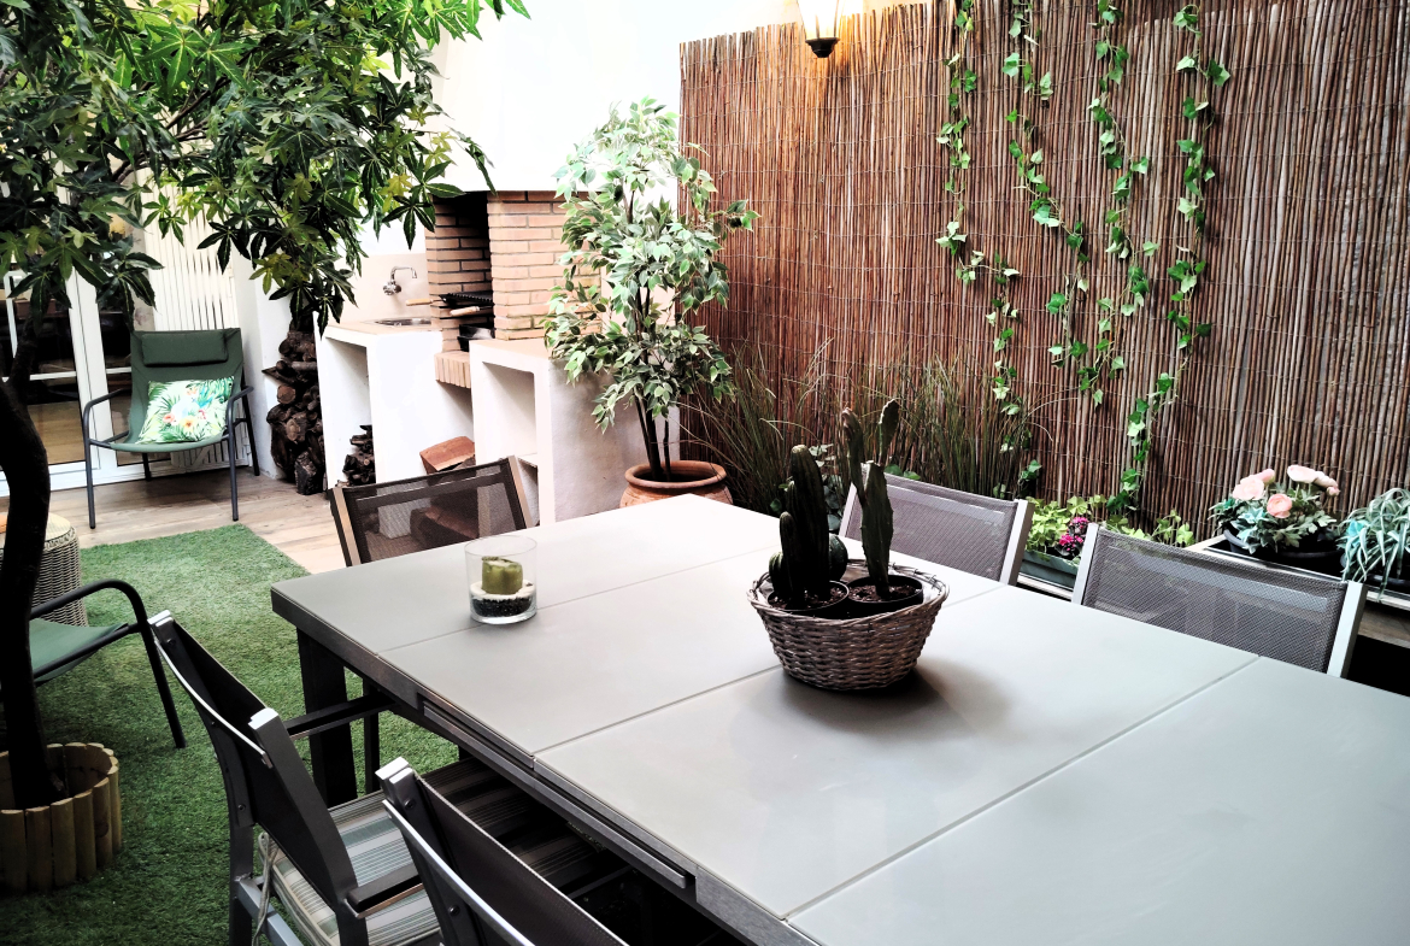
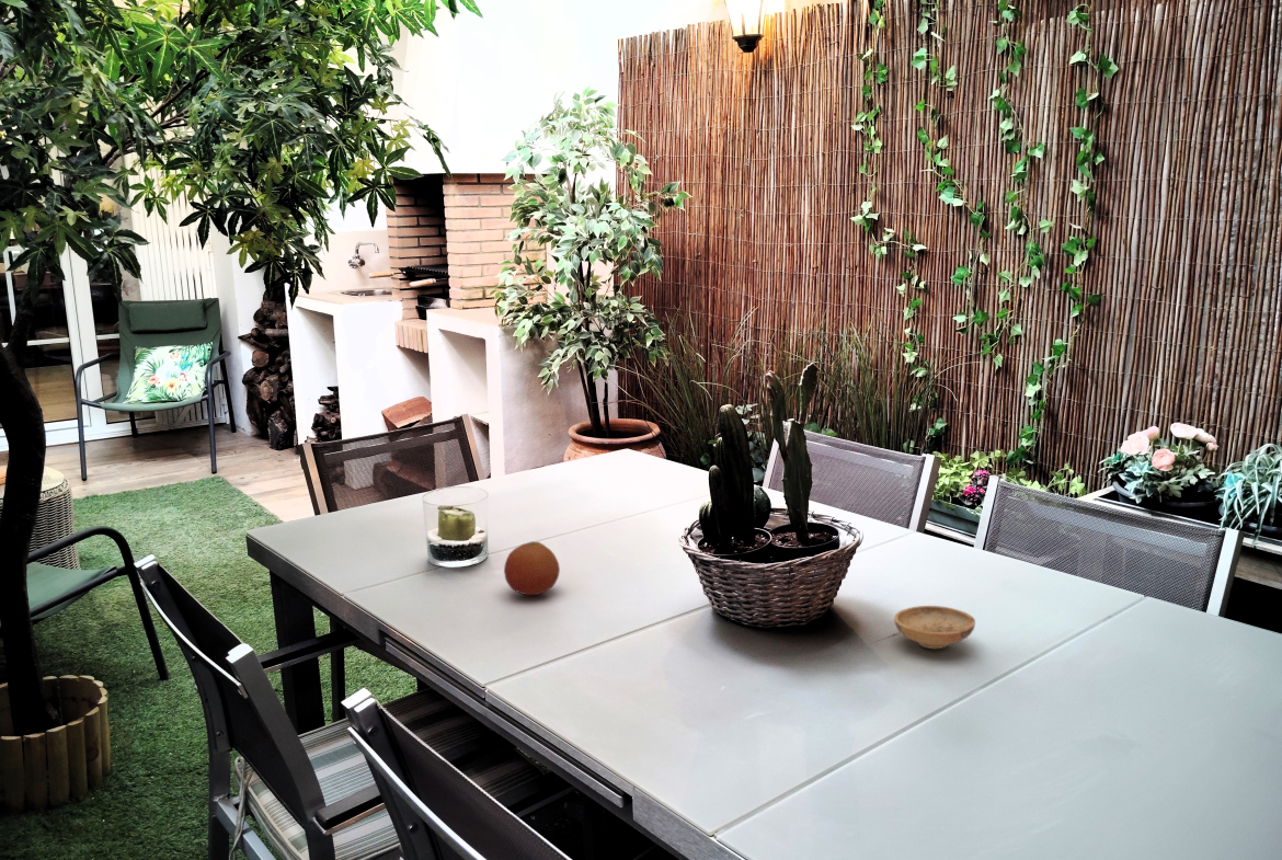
+ bowl (934, 631)
+ fruit (530, 567)
